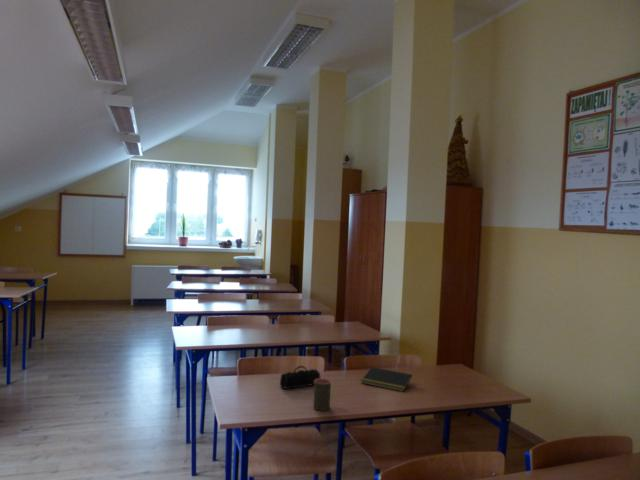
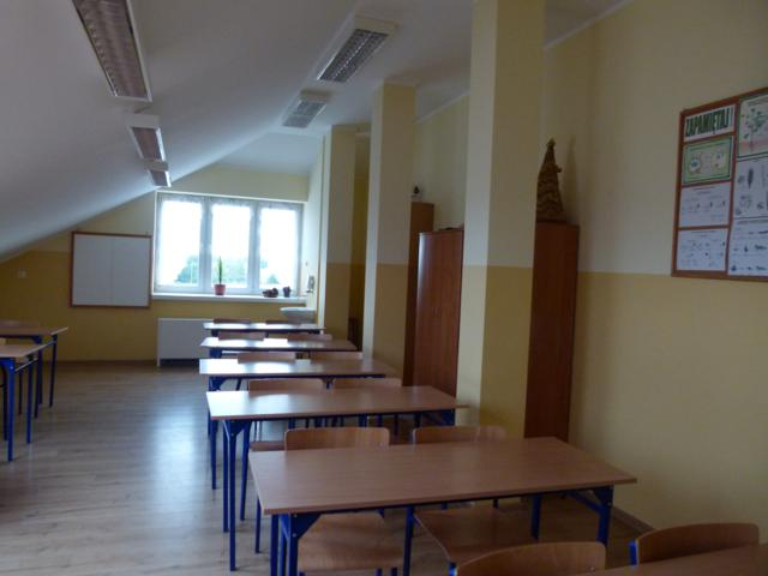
- cup (322, 394)
- notepad (386, 378)
- pencil case (300, 375)
